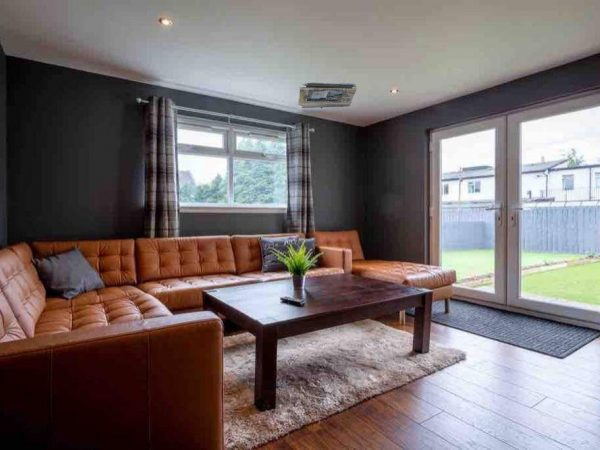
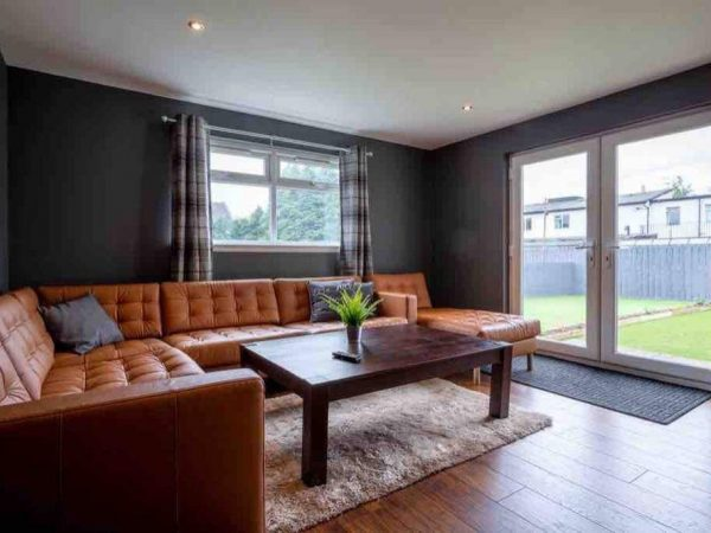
- architectural model (325, 94)
